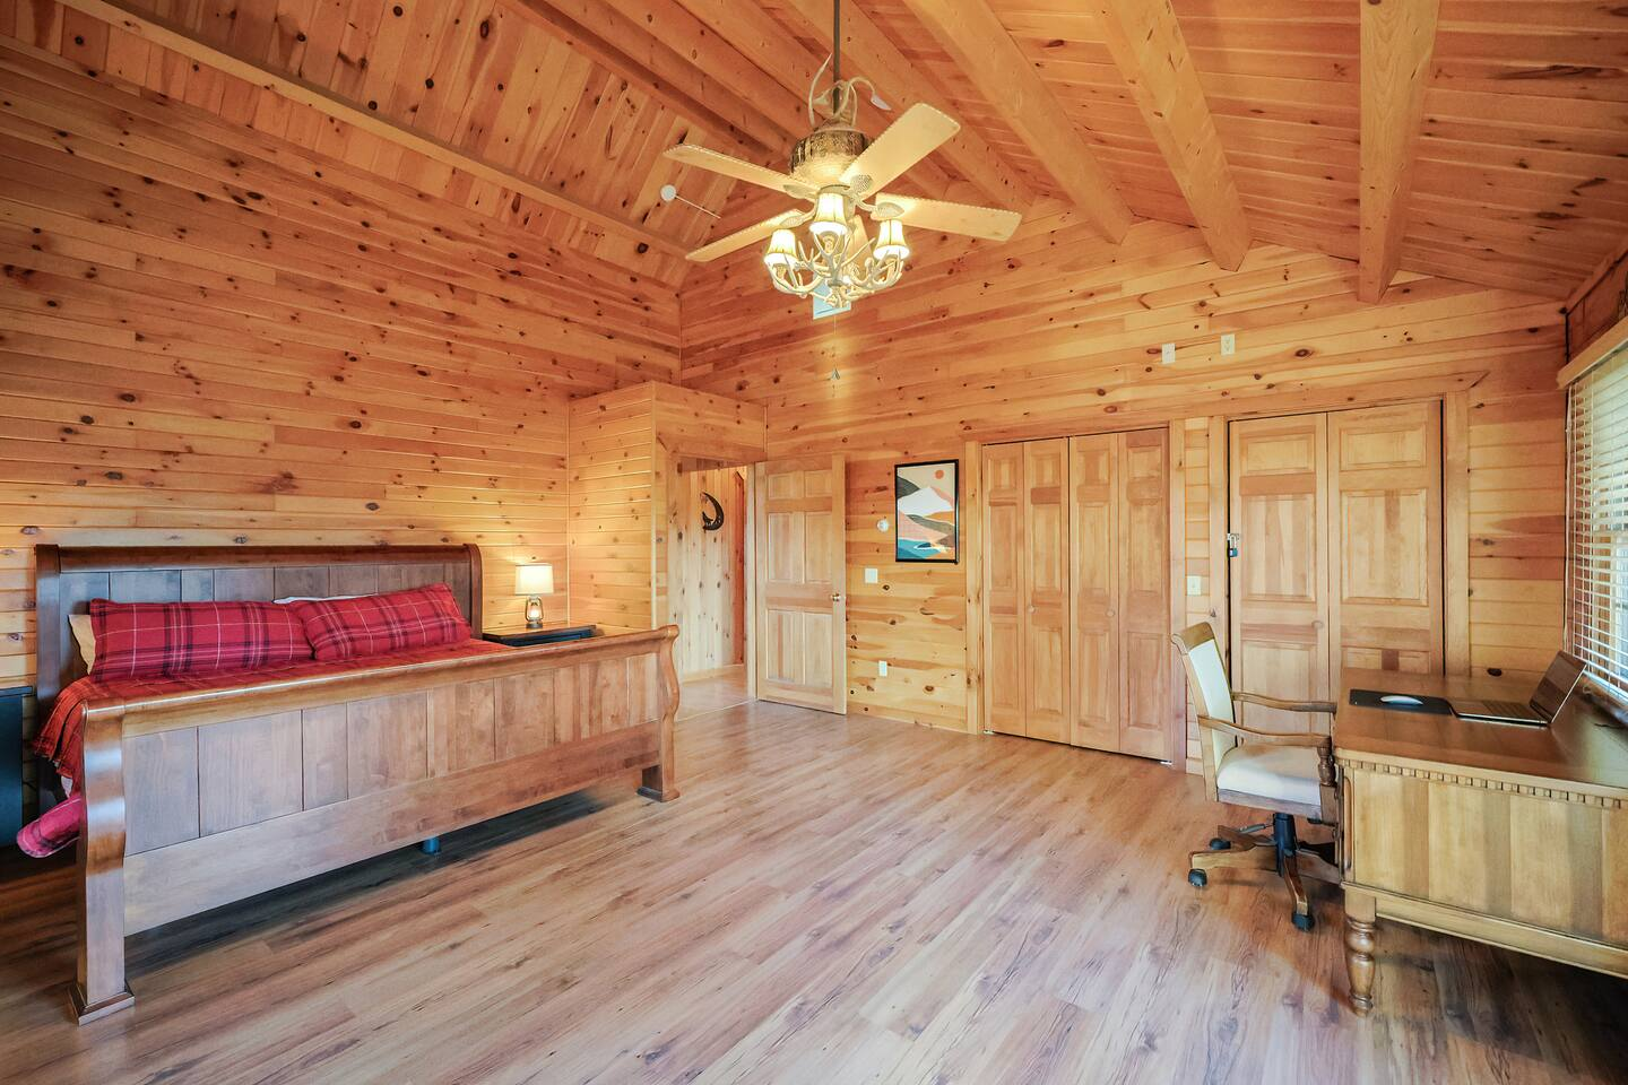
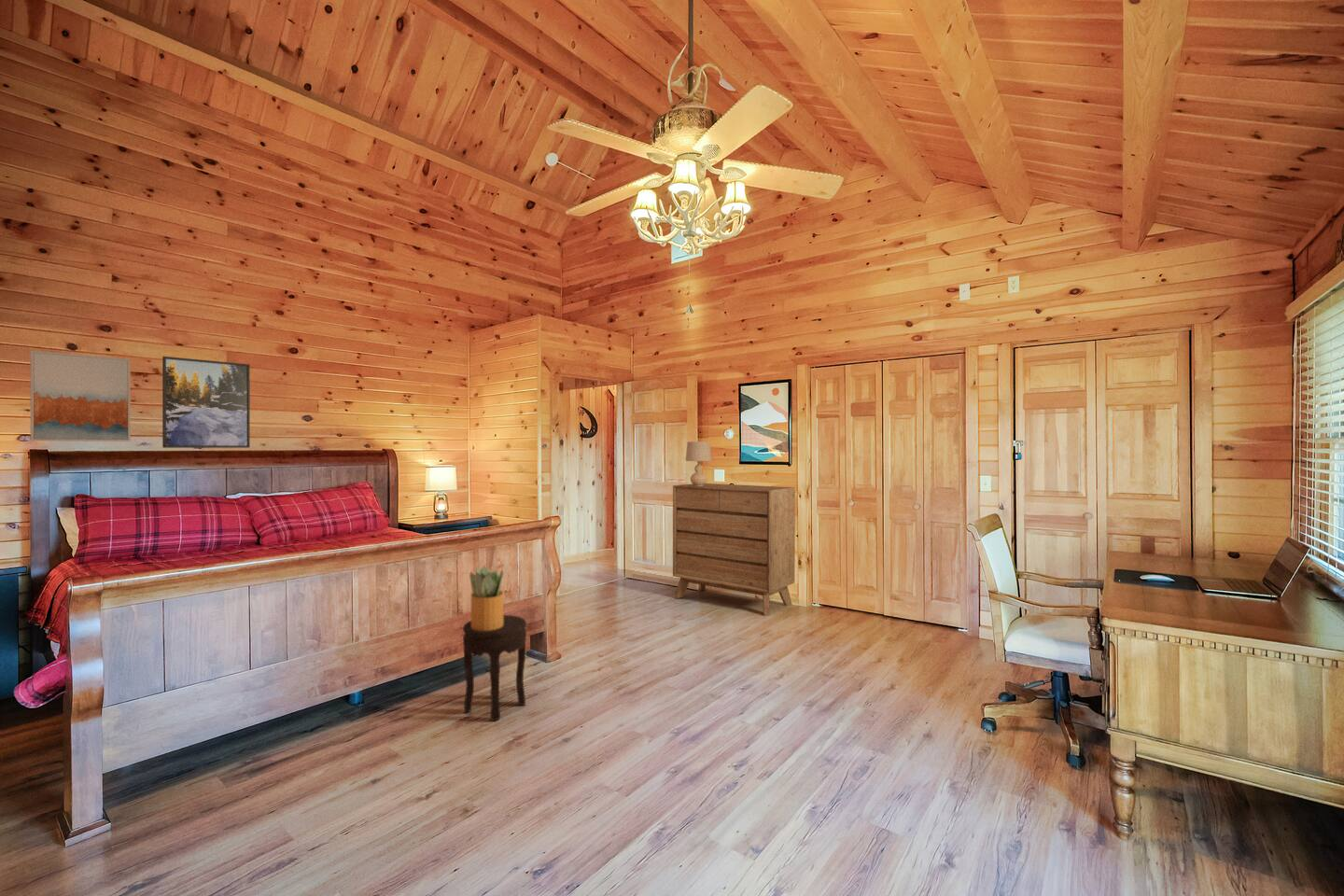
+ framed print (207, 404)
+ table lamp (698, 463)
+ dresser (732, 543)
+ wall art (82, 398)
+ side table (495, 665)
+ potted plant (486, 597)
